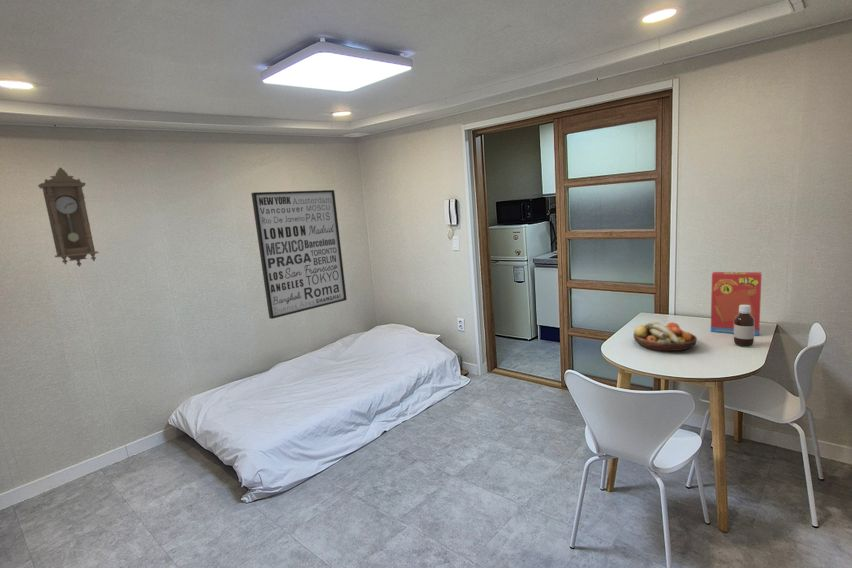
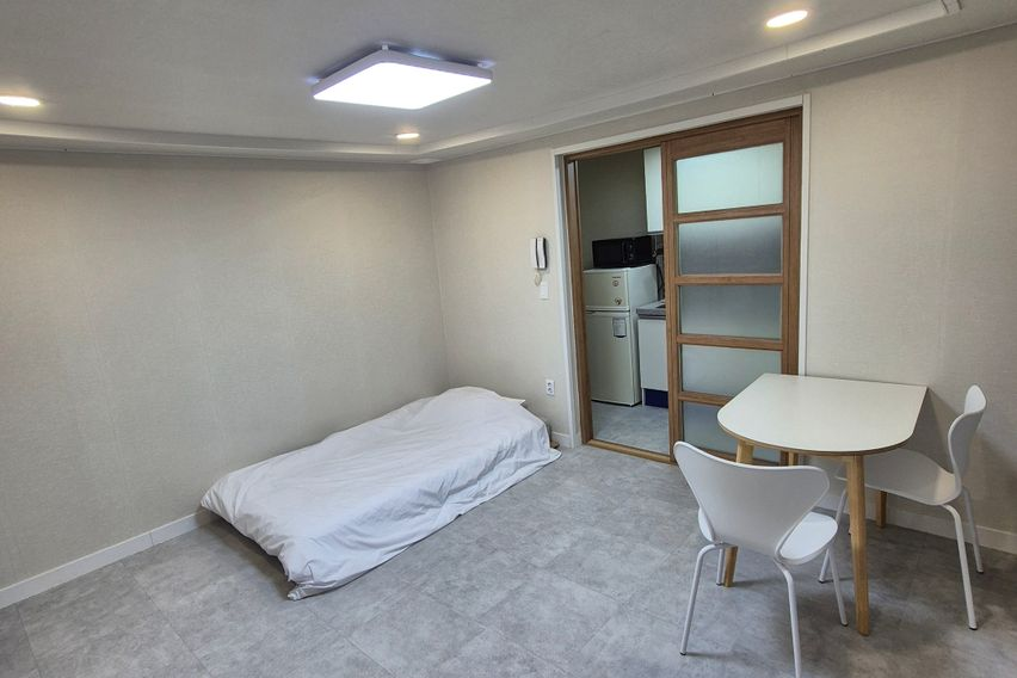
- bottle (744, 325)
- cereal box (735, 302)
- fruit bowl (664, 333)
- pendulum clock (69, 218)
- wall art (303, 251)
